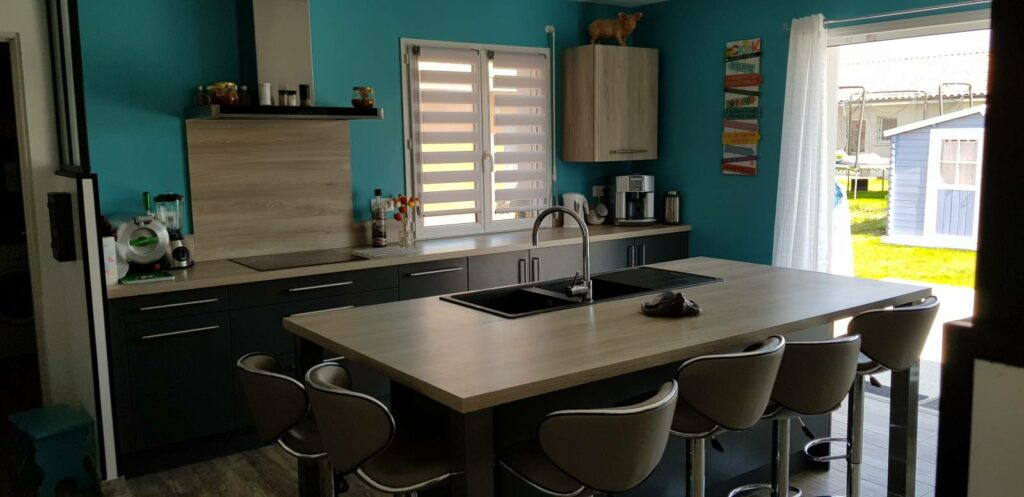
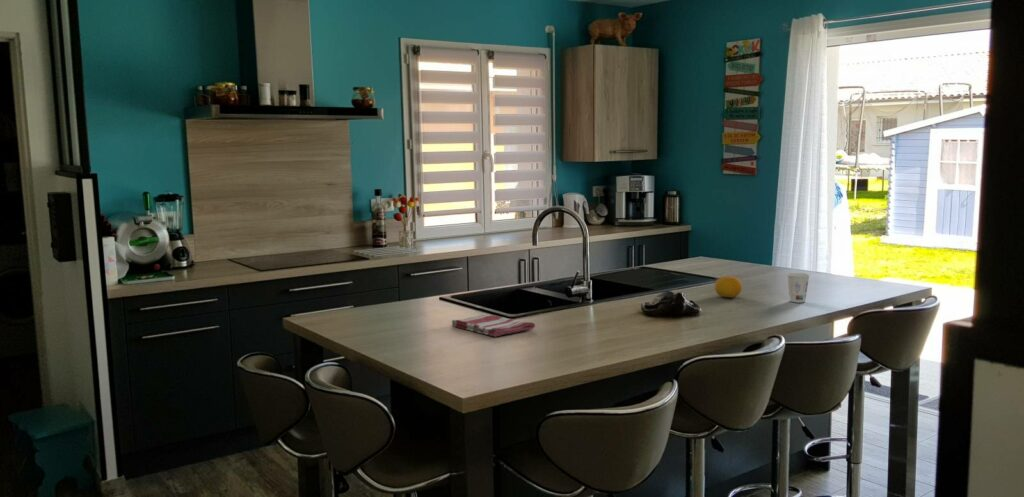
+ cup (797, 287)
+ fruit (728, 286)
+ dish towel (492, 323)
